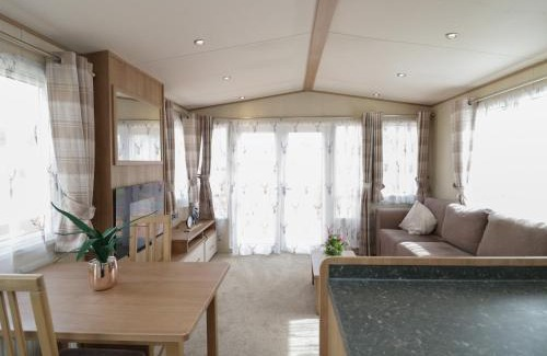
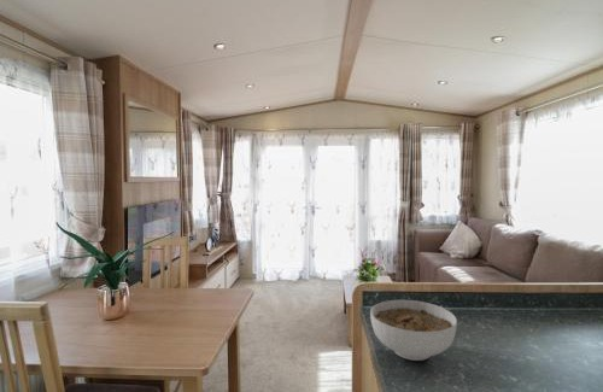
+ bowl (411, 332)
